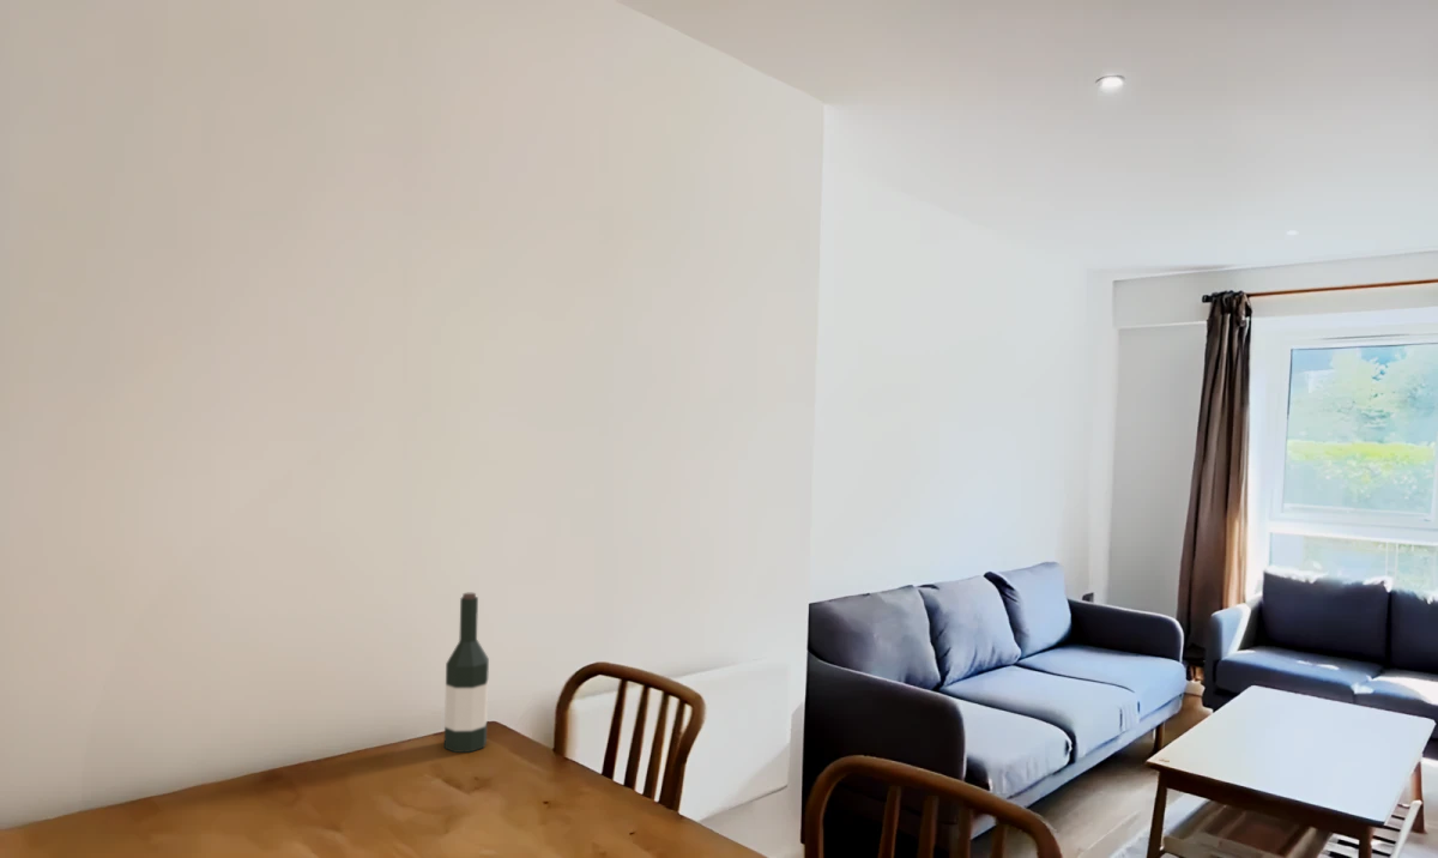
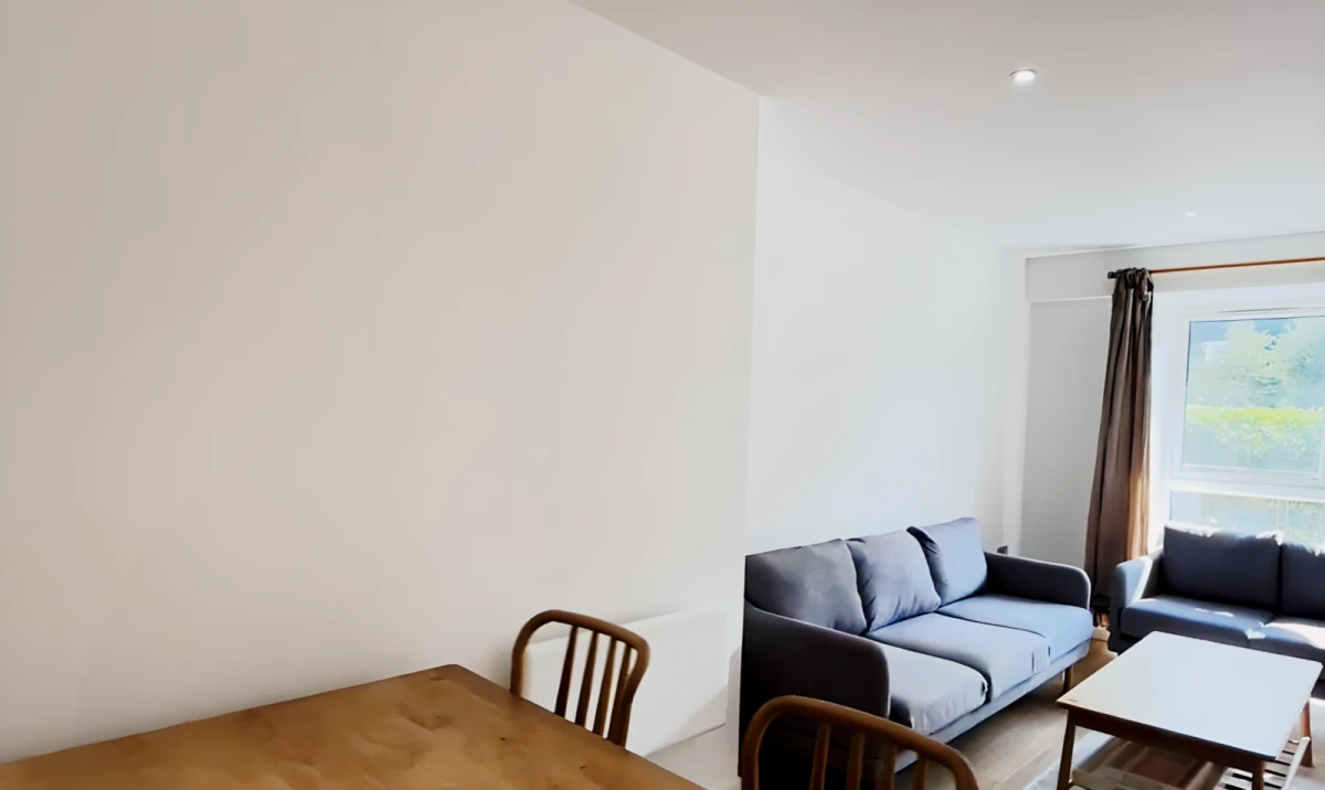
- wine bottle (467, 669)
